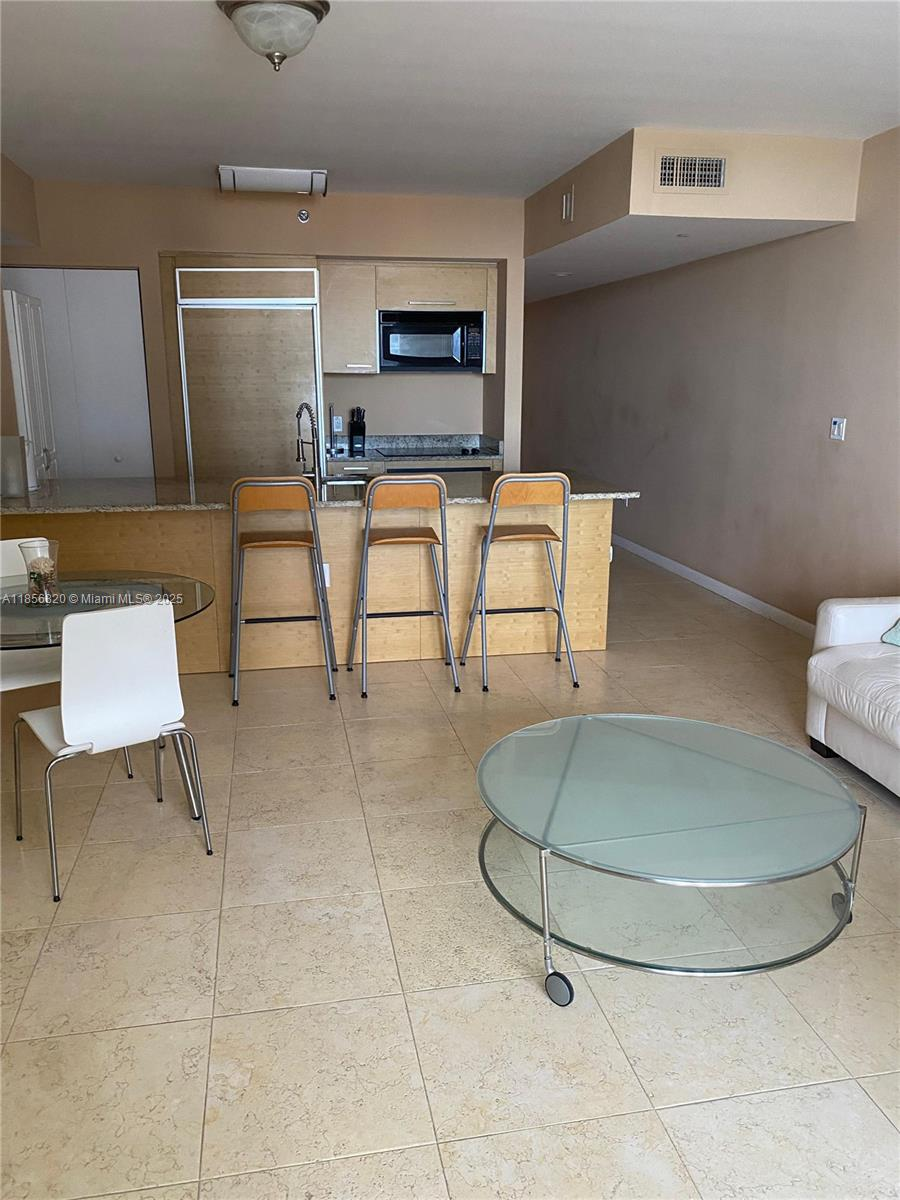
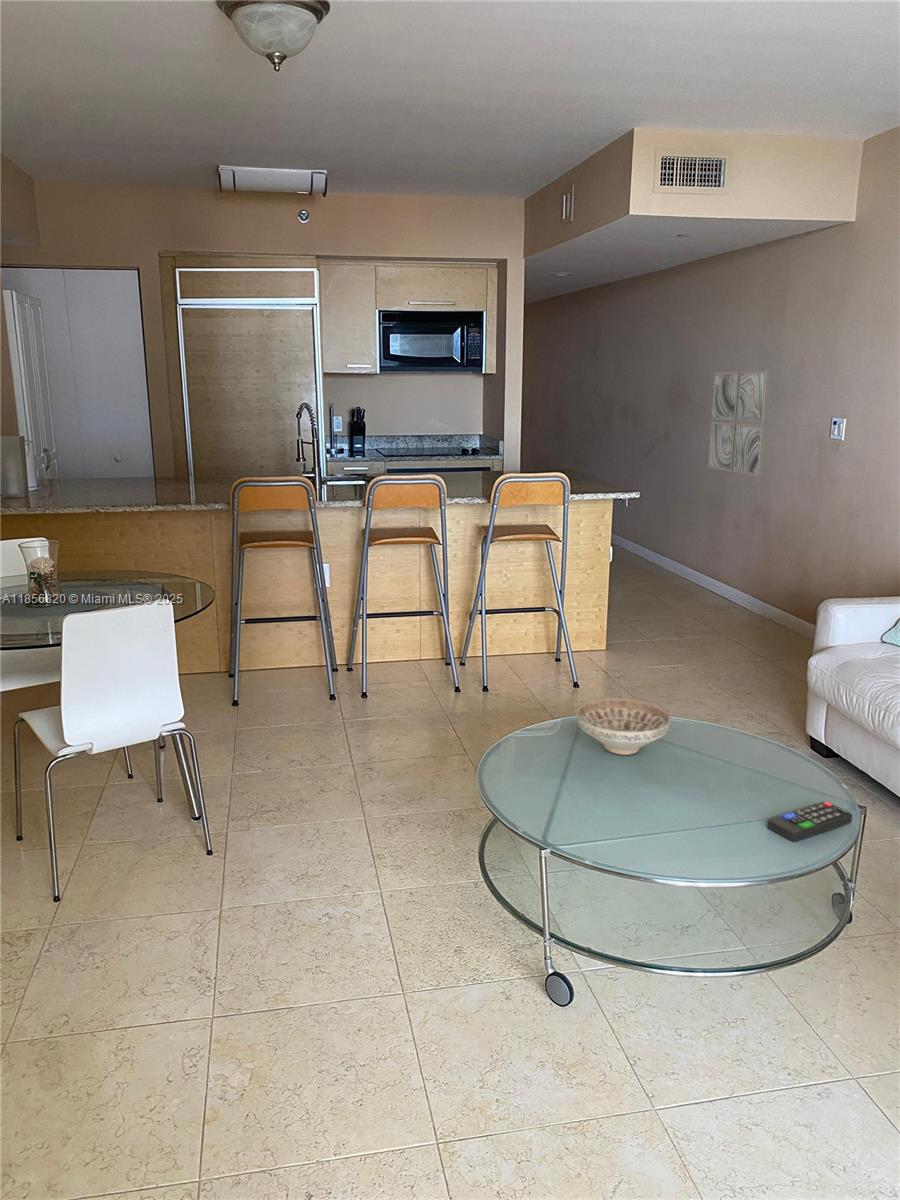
+ remote control (810, 820)
+ decorative bowl (622, 731)
+ wall art (737, 423)
